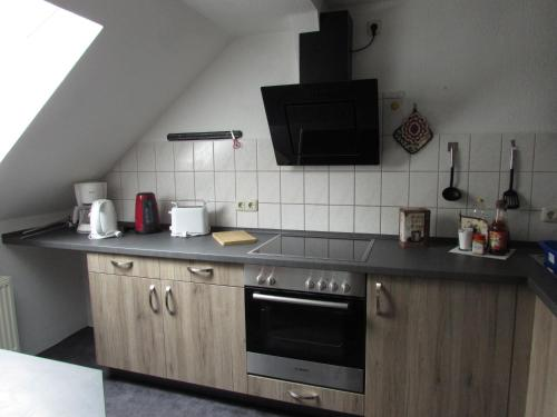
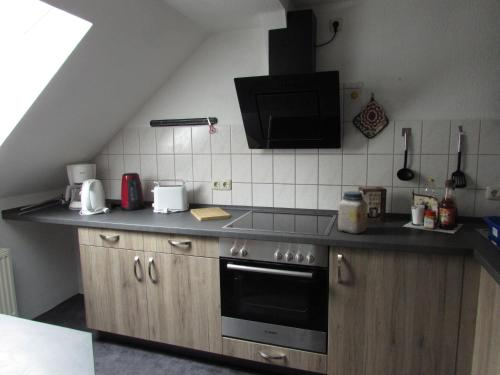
+ jar (352, 211)
